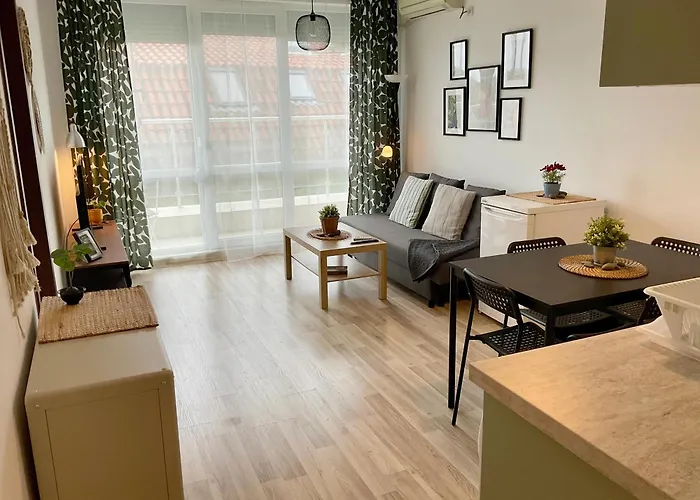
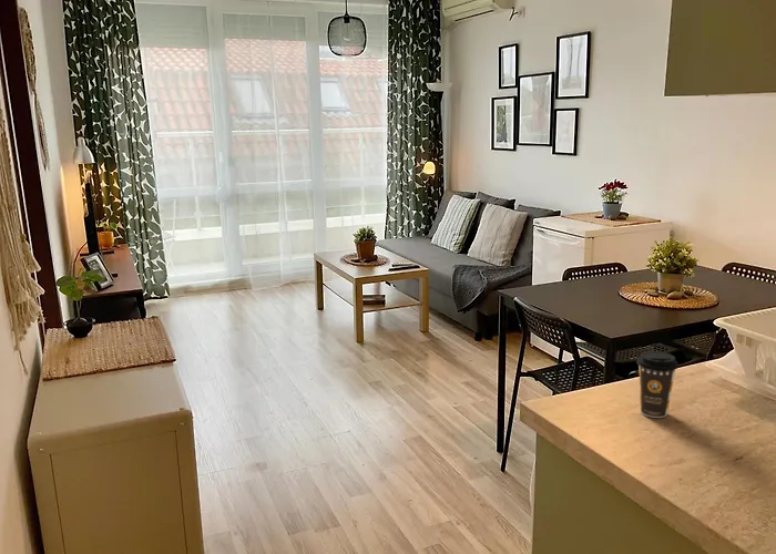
+ coffee cup (655, 384)
